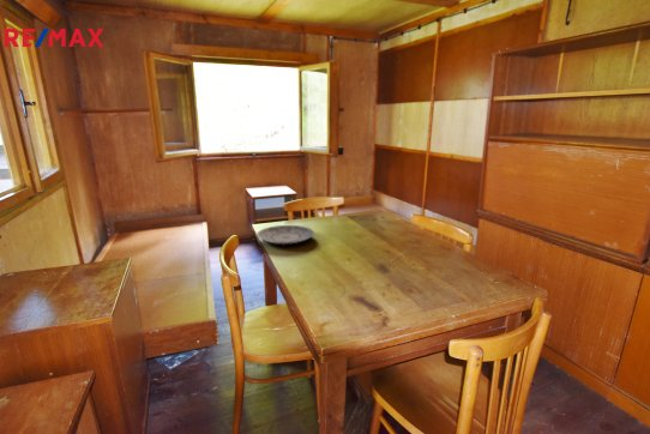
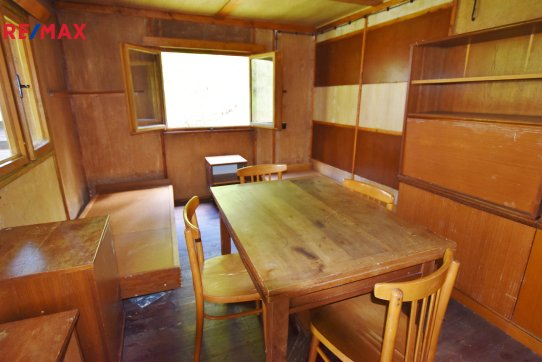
- plate (285, 235)
